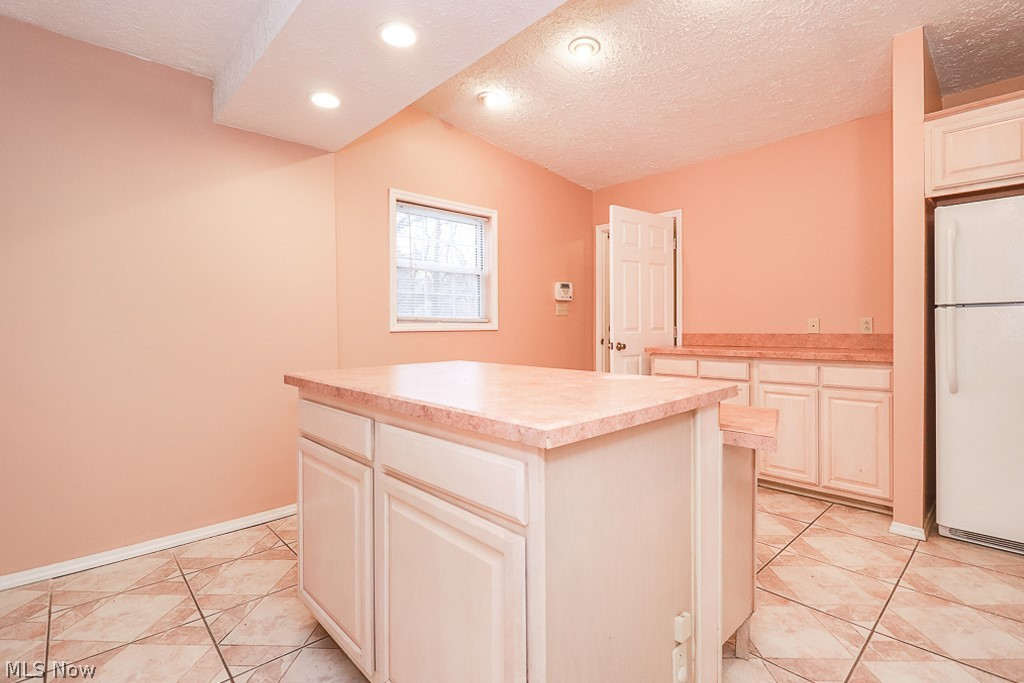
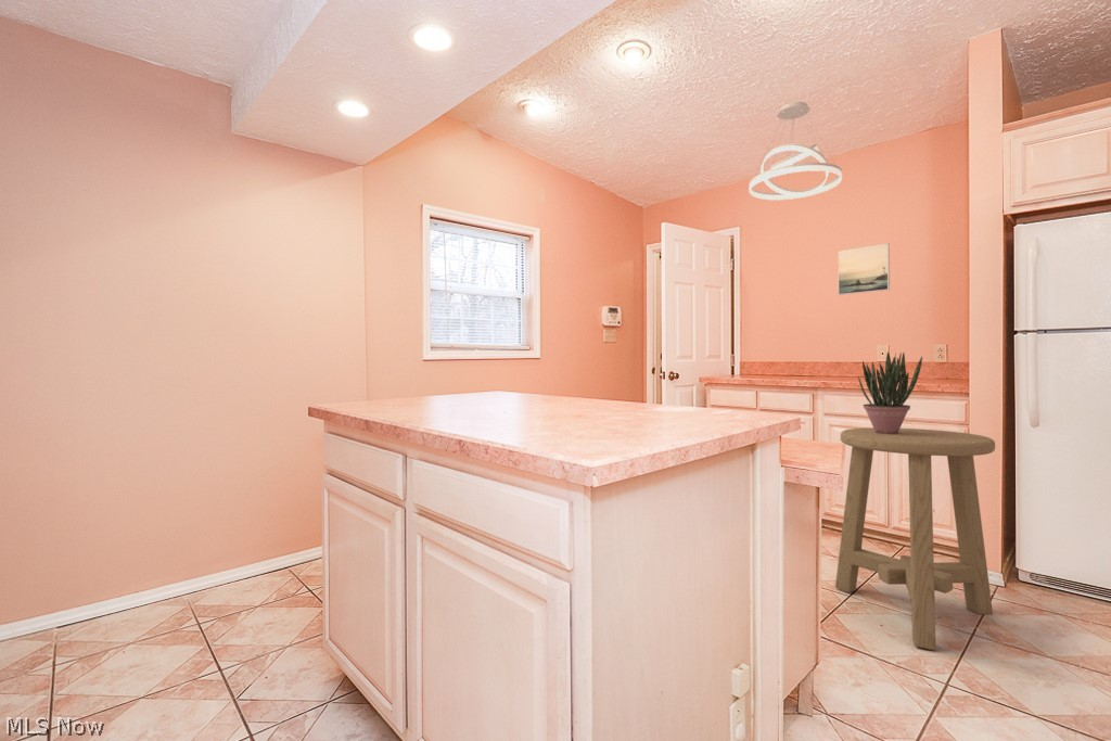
+ pendant light (793, 149)
+ stool (919, 523)
+ potted plant (889, 392)
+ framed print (863, 269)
